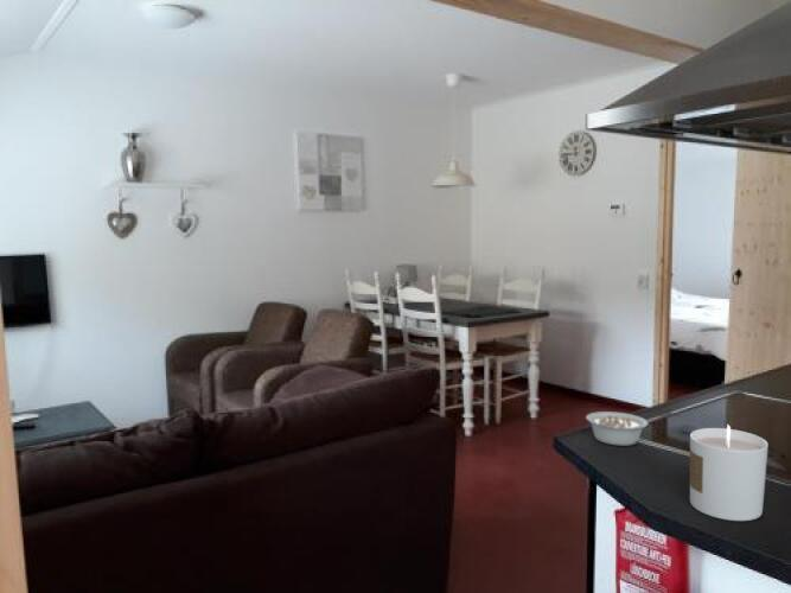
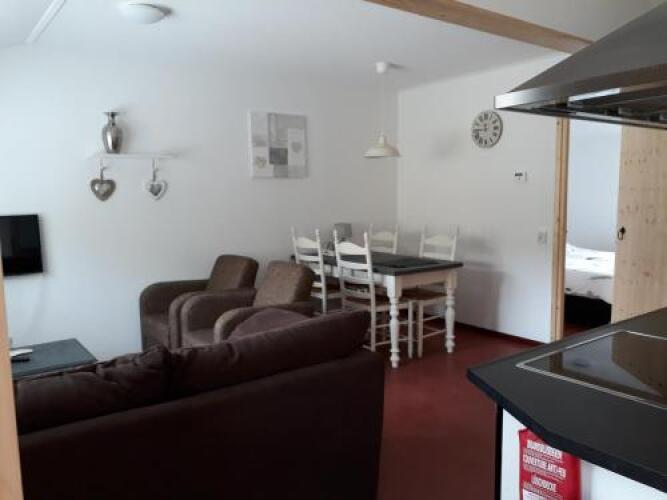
- legume (618, 427)
- candle (727, 466)
